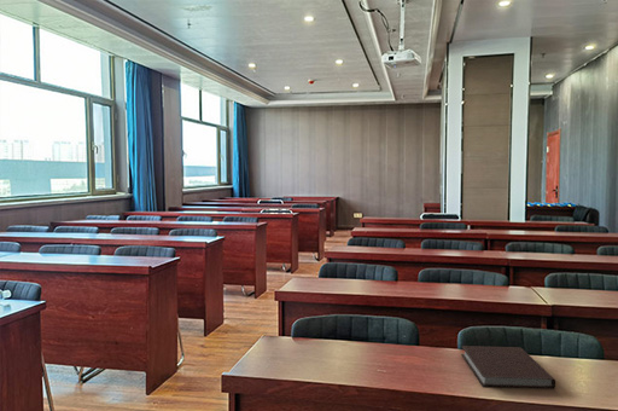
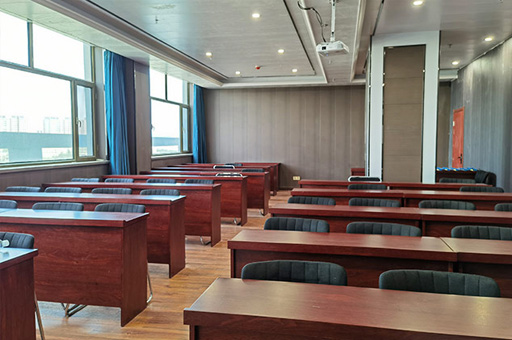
- notebook (503, 365)
